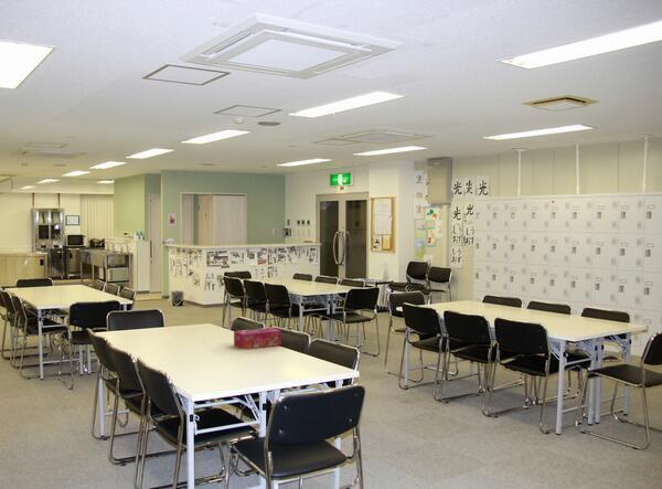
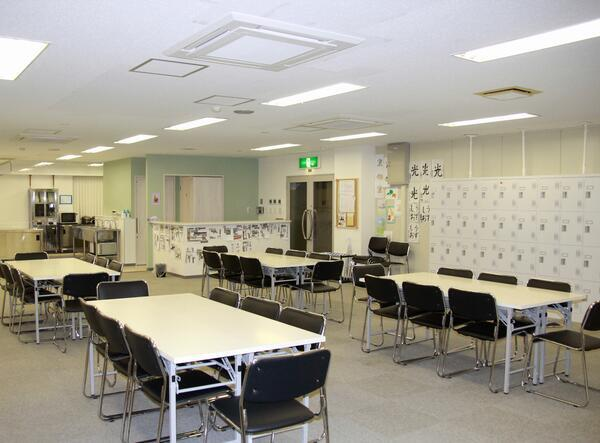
- tissue box (257, 338)
